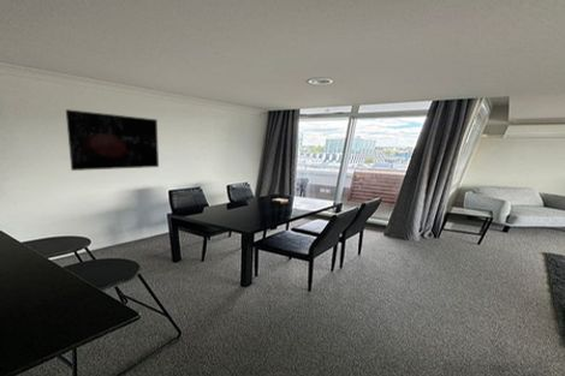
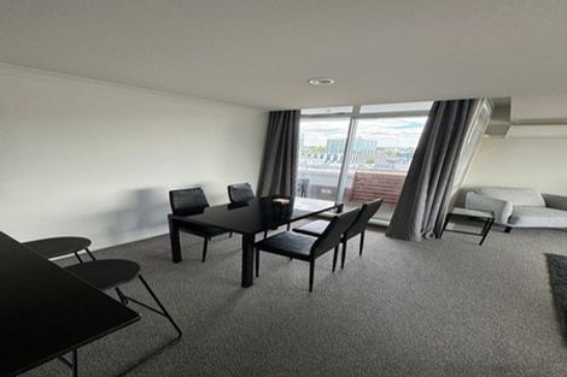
- wall art (118, 142)
